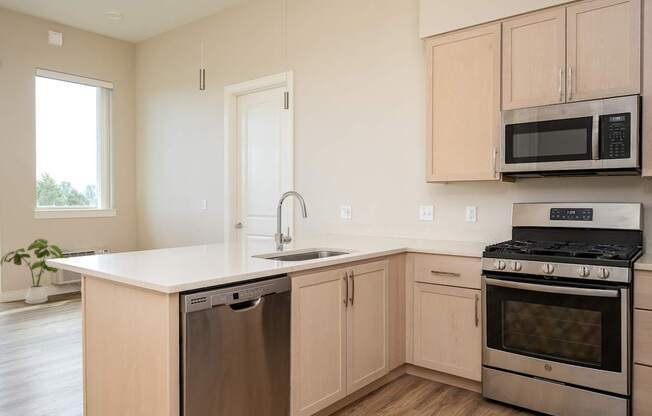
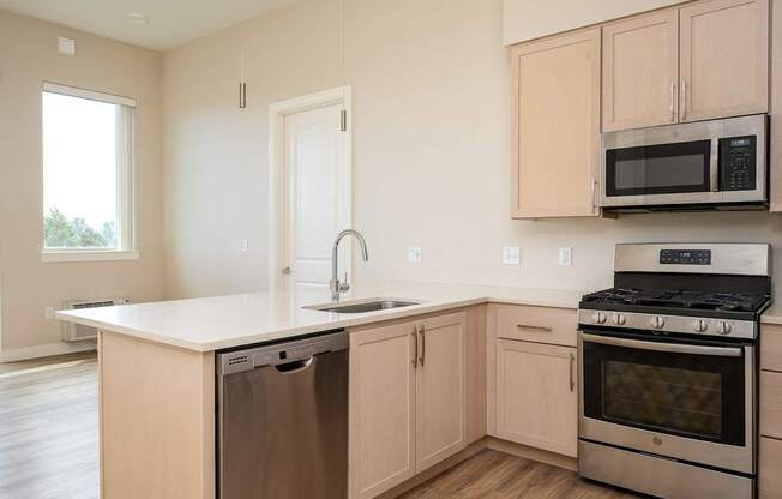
- house plant (43, 270)
